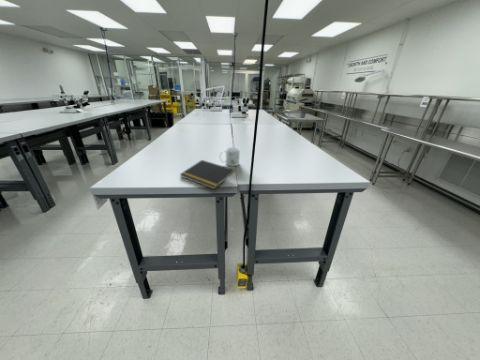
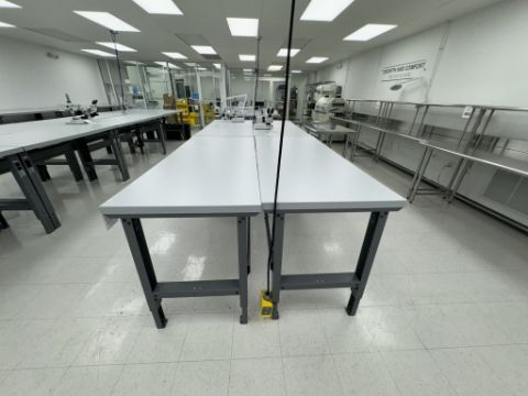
- notepad (207, 173)
- mug (229, 156)
